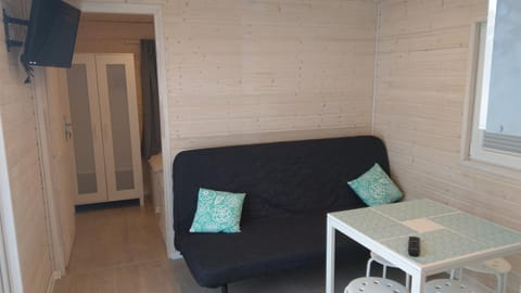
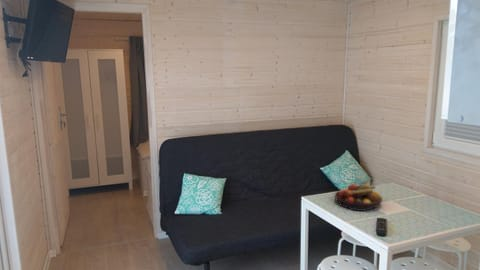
+ fruit bowl (357, 193)
